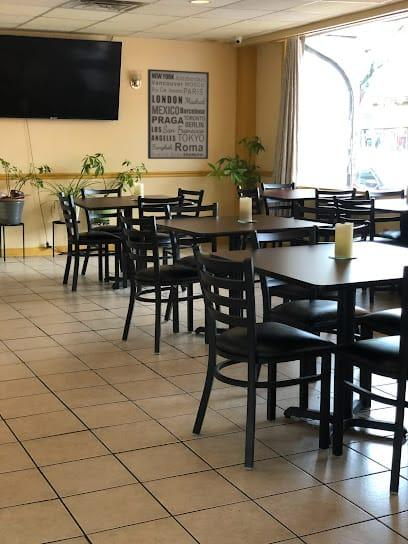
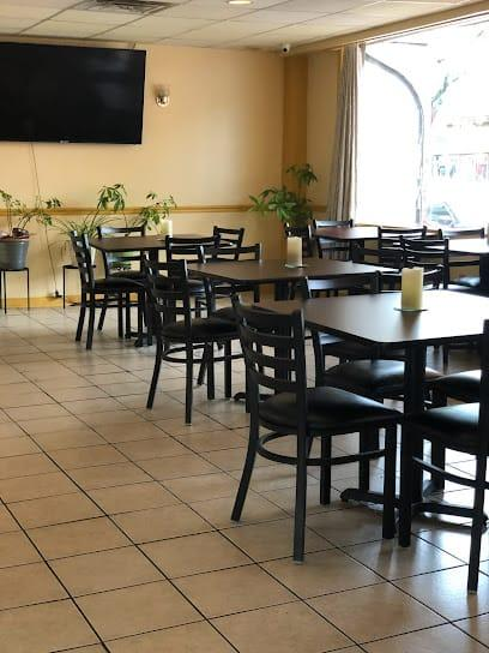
- wall art (178, 115)
